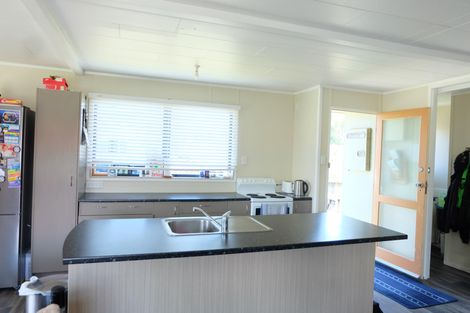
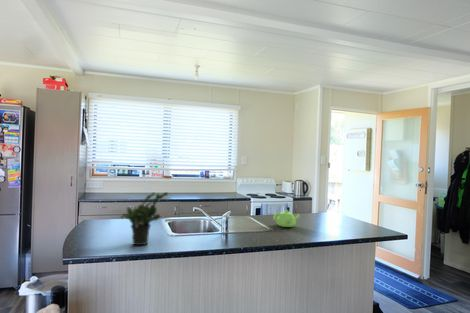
+ teapot (287, 218)
+ potted plant (145, 216)
